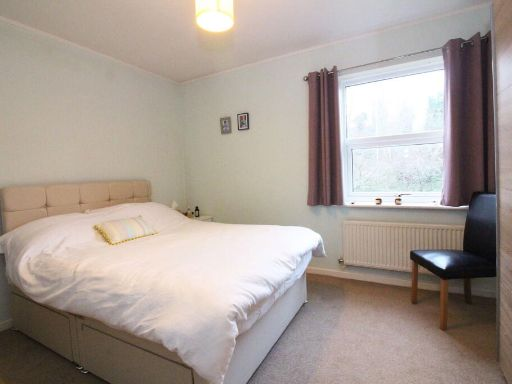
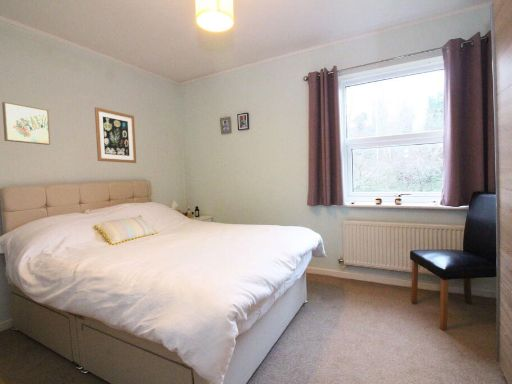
+ wall art (27, 124)
+ wall art (116, 137)
